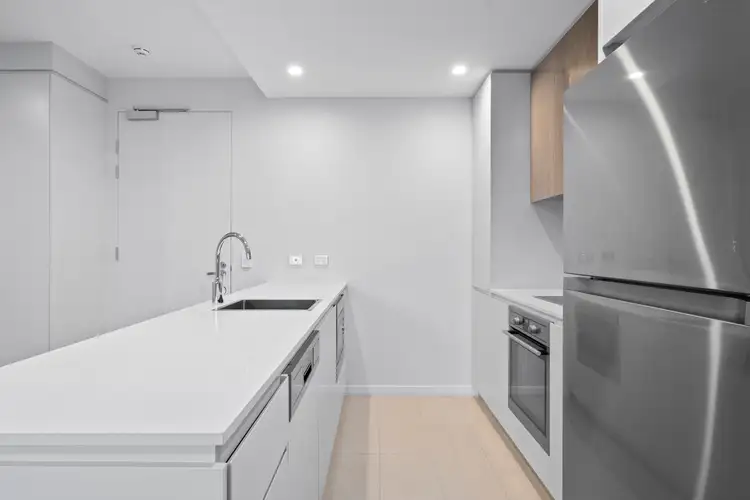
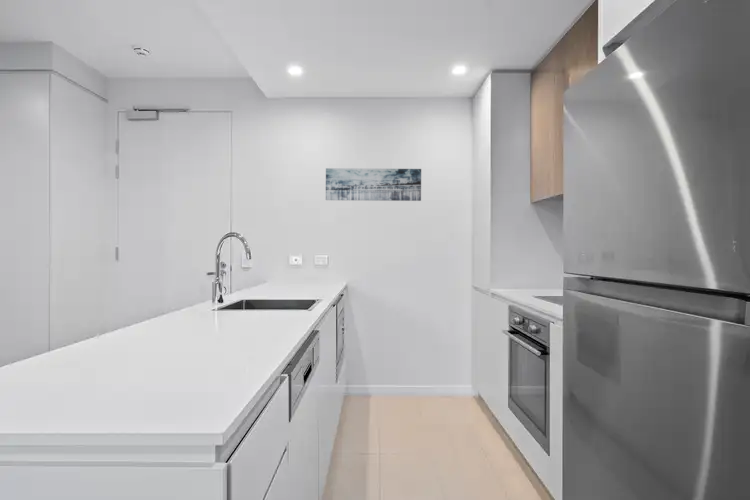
+ wall art (373, 184)
